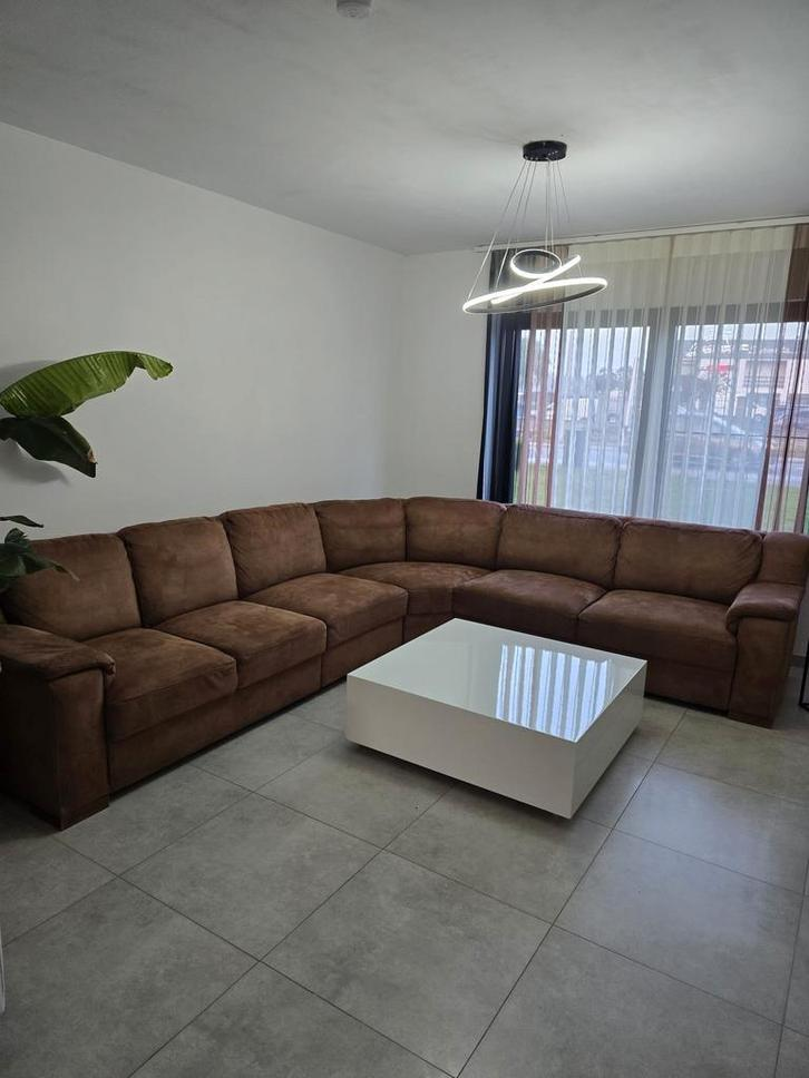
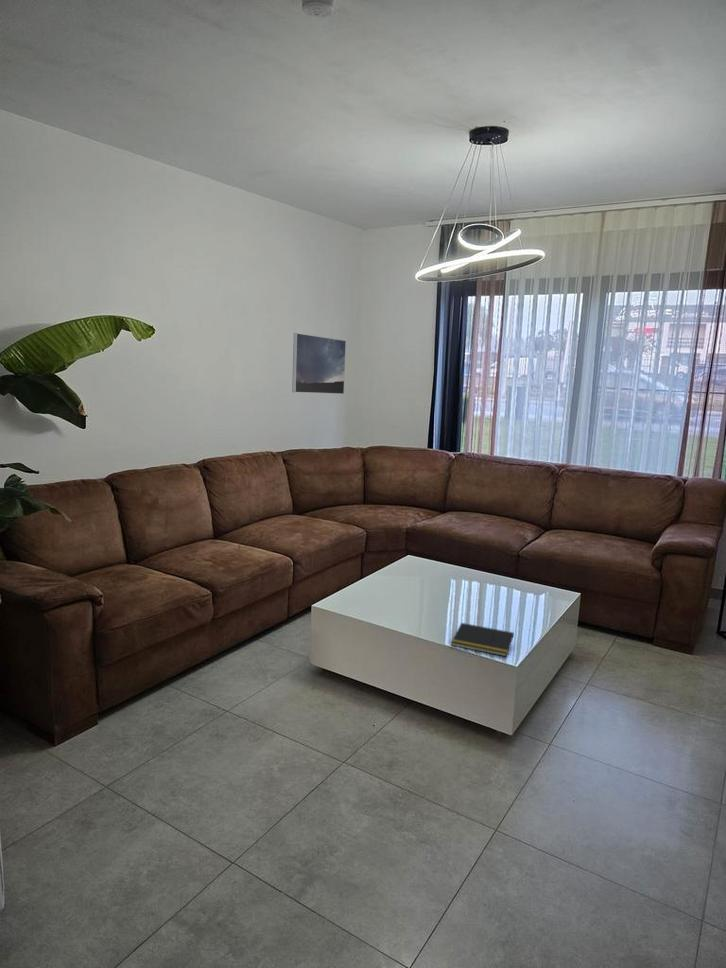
+ notepad (482, 638)
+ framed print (320, 365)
